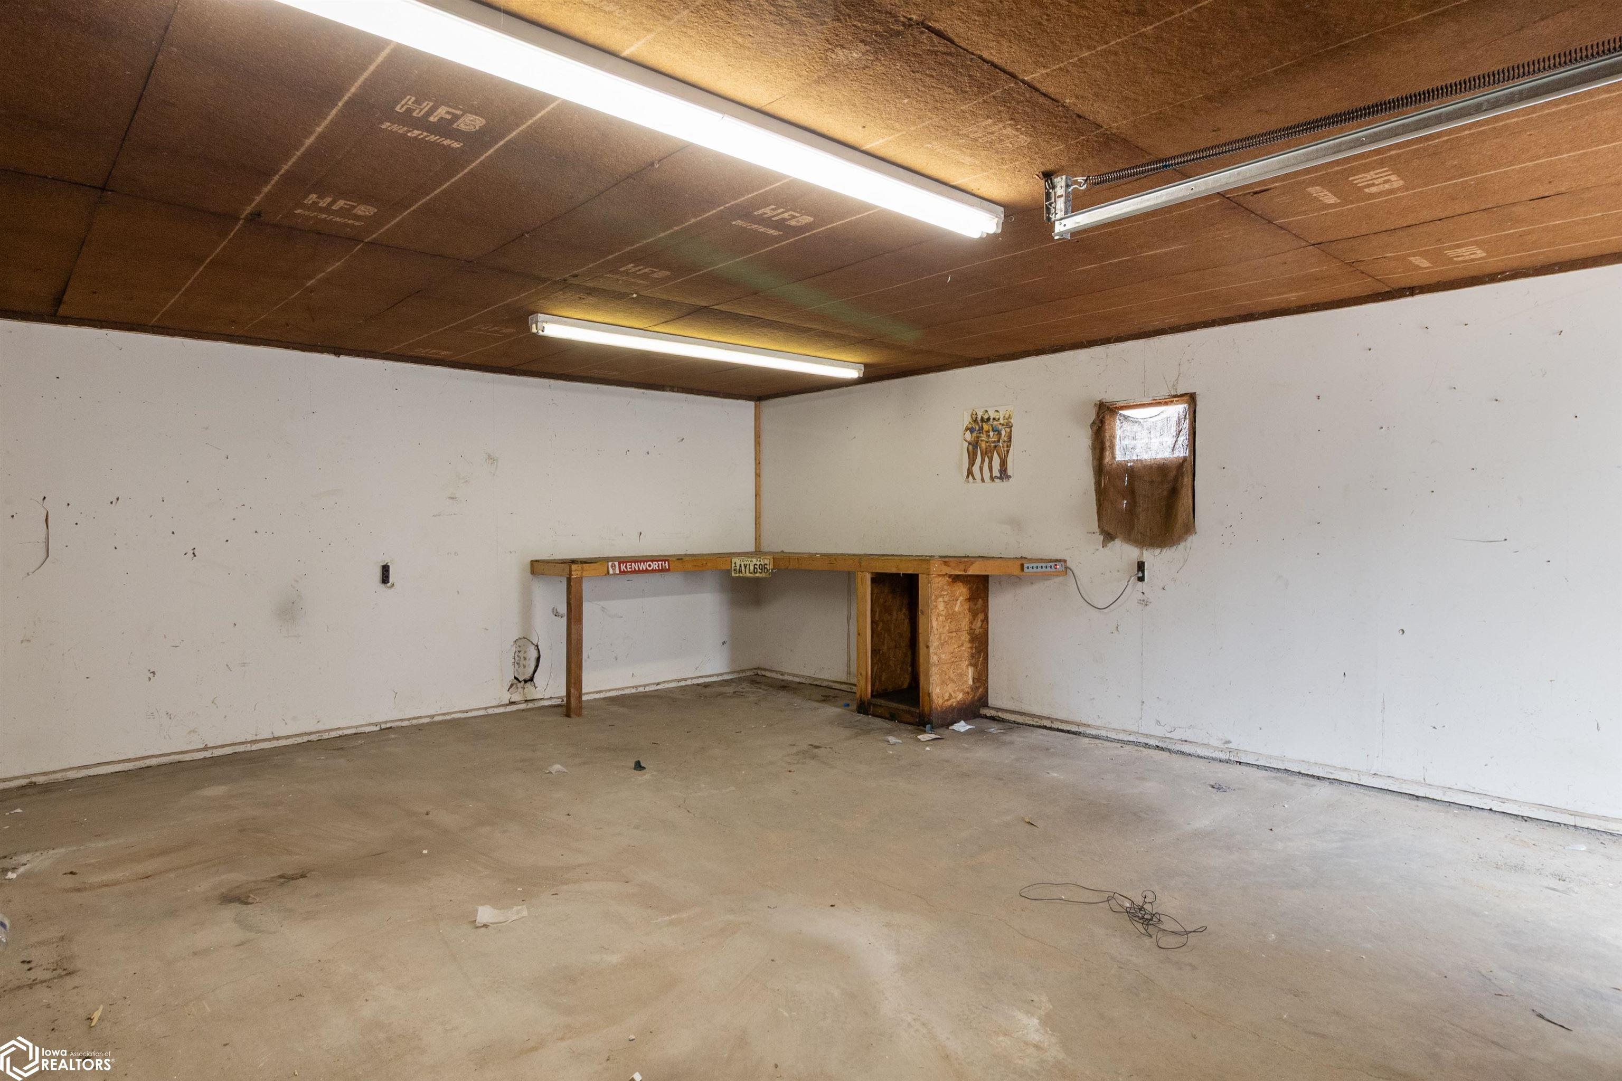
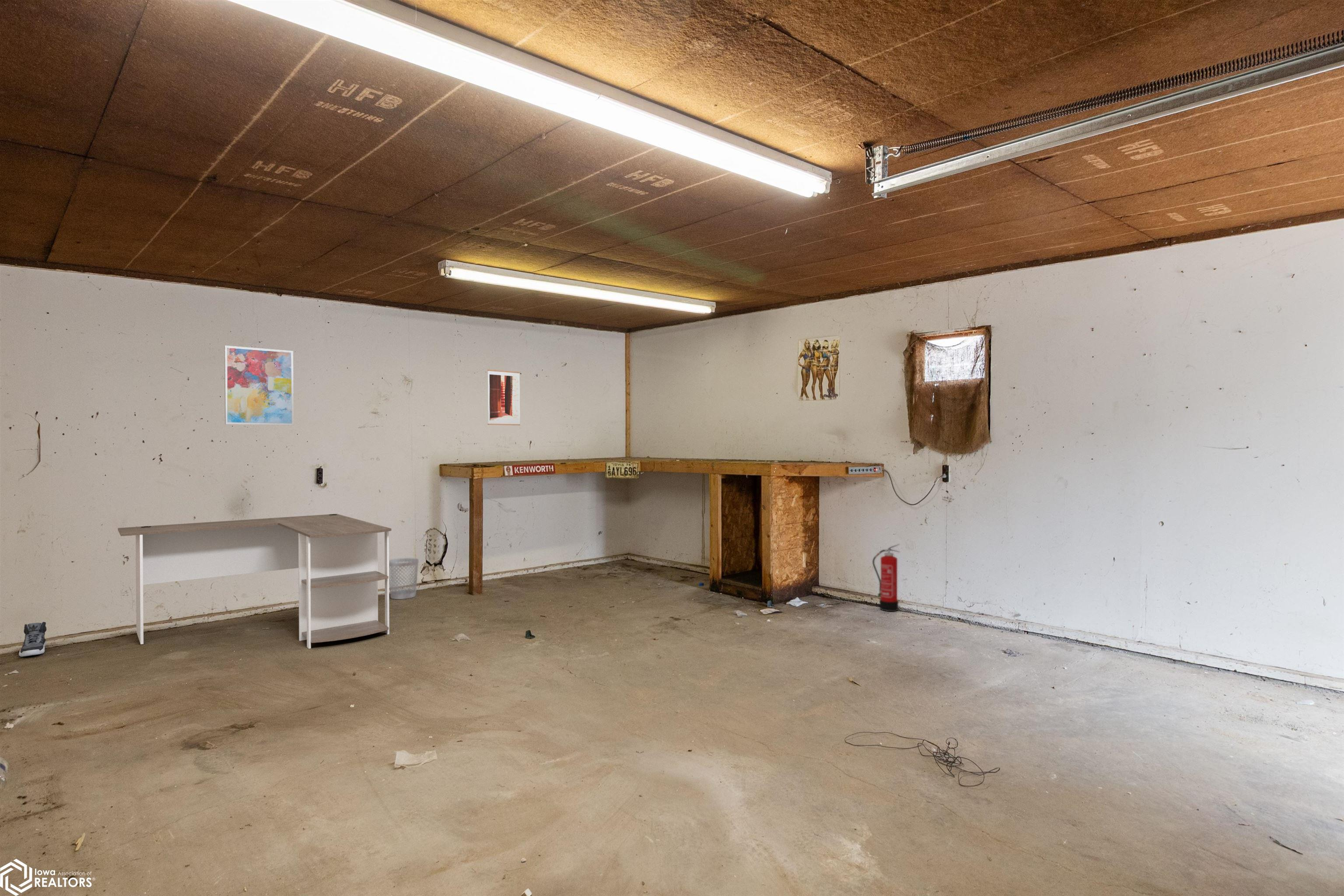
+ wastebasket (403, 578)
+ wall art (504, 398)
+ desk (253, 573)
+ wall art (260, 386)
+ sneaker (33, 638)
+ fire extinguisher (886, 575)
